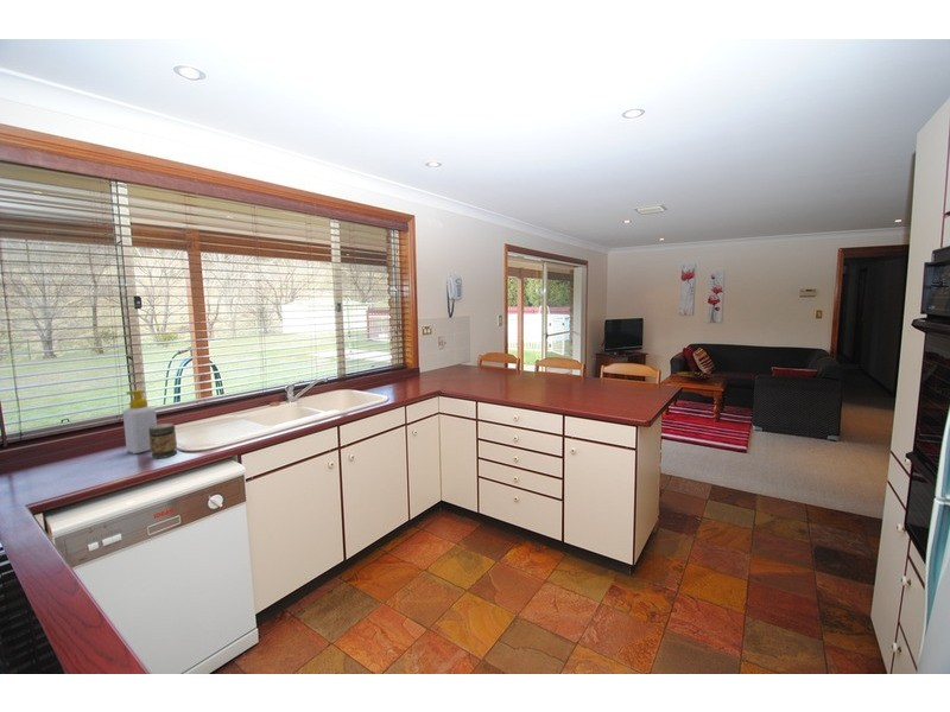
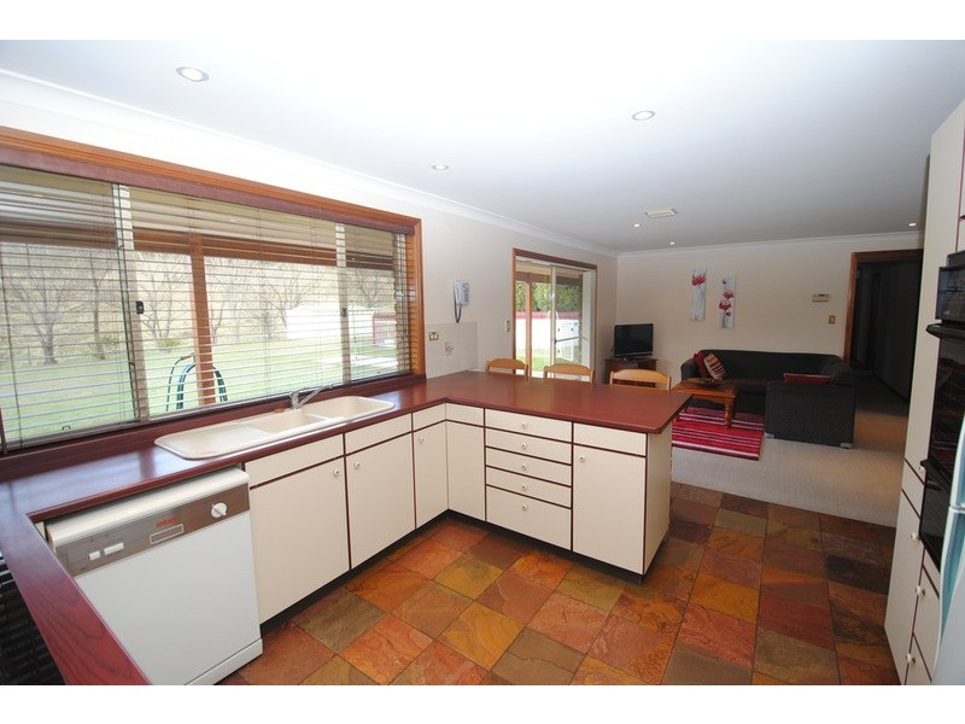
- soap bottle (140, 420)
- jar (163, 440)
